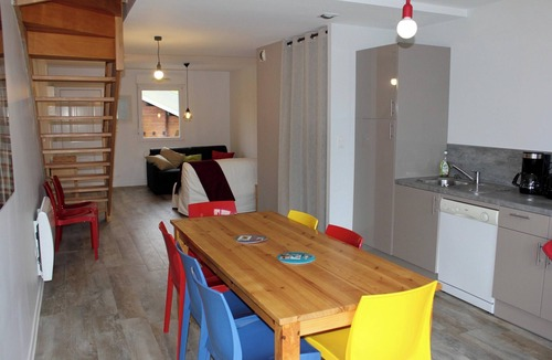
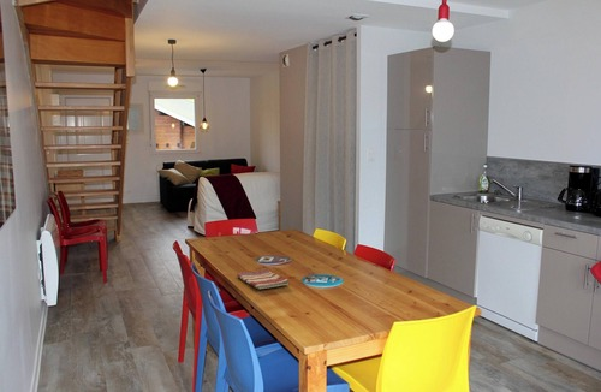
+ dish towel (262, 278)
